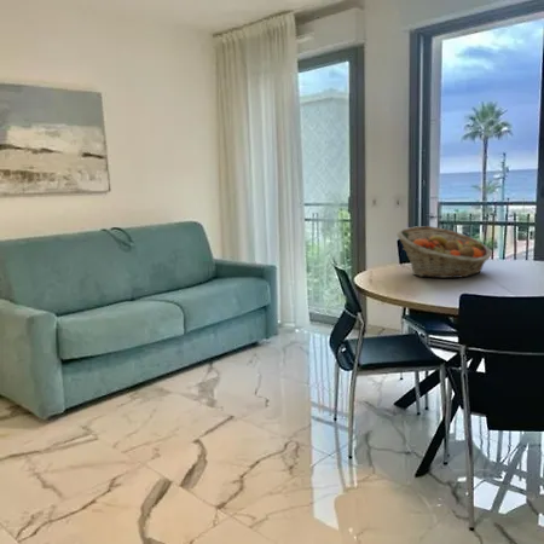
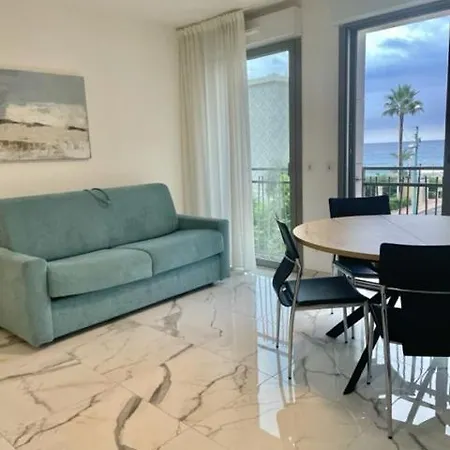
- fruit basket (442, 250)
